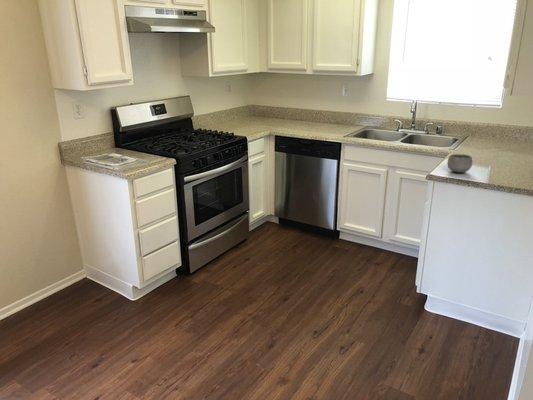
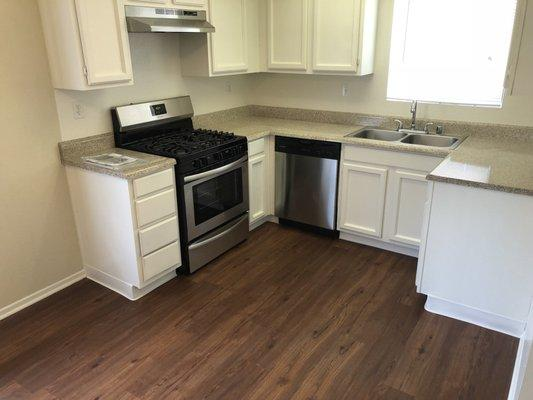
- bowl (459, 163)
